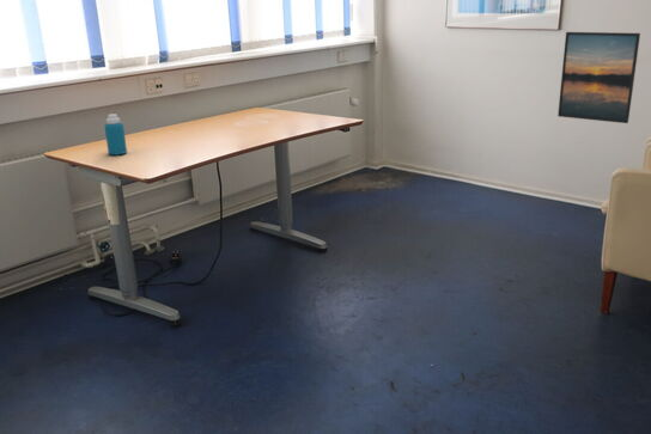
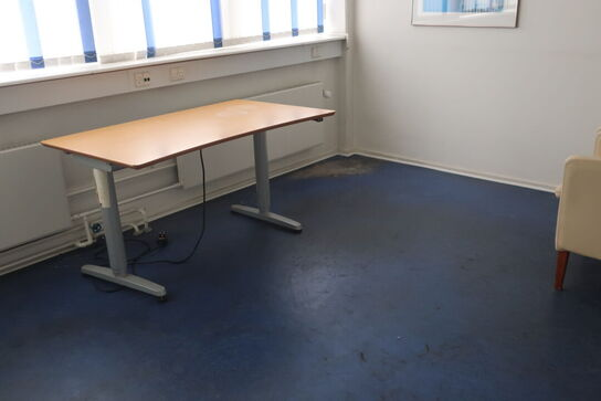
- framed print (596, 77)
- bottle (115, 134)
